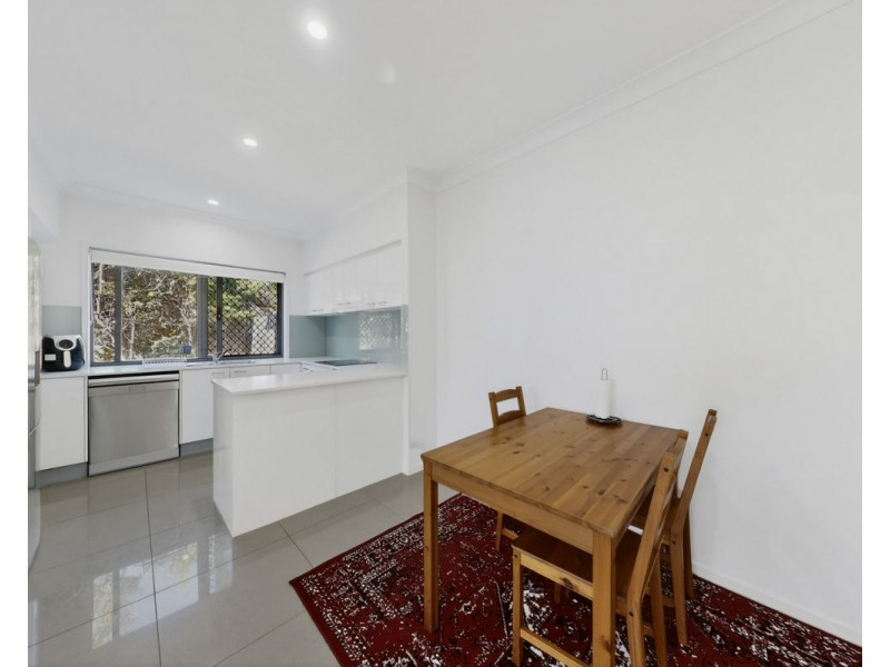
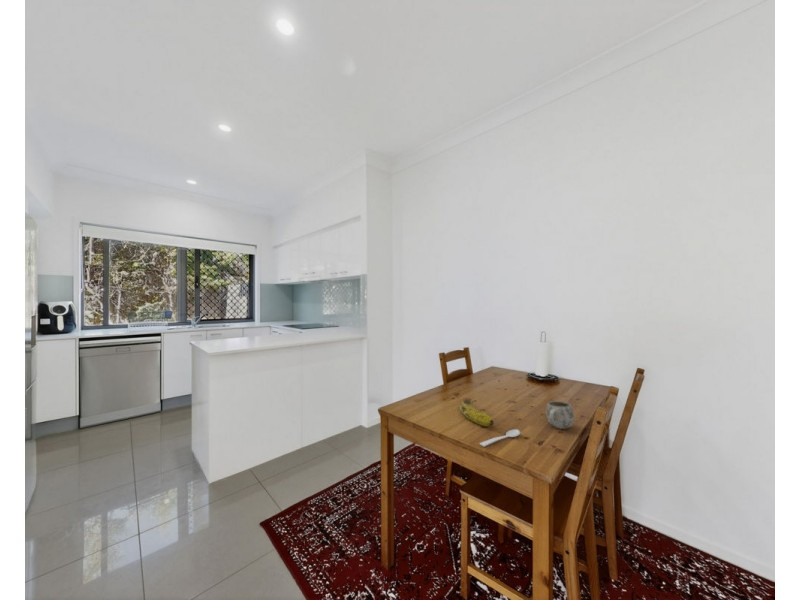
+ mug (558, 416)
+ spoon (501, 437)
+ fruit (479, 411)
